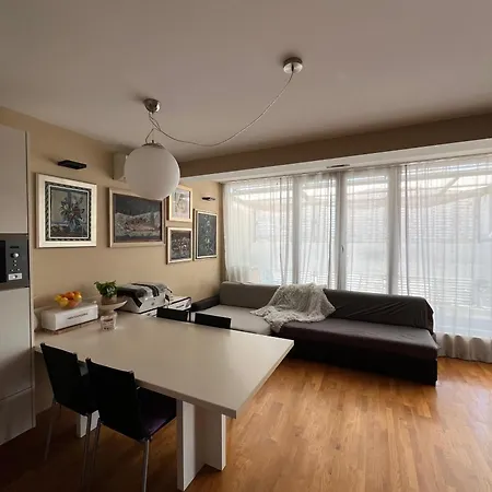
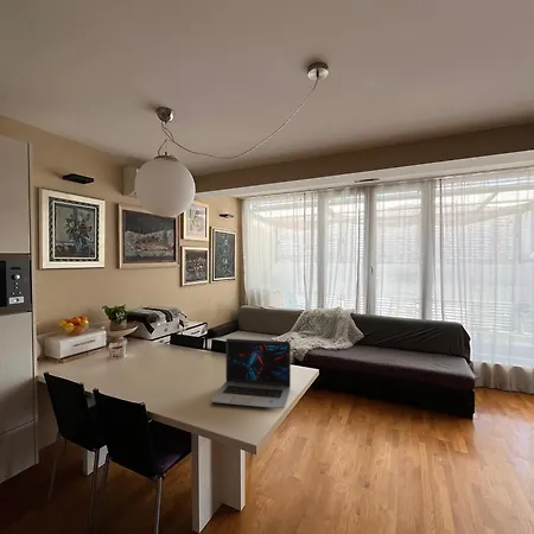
+ laptop (252, 371)
